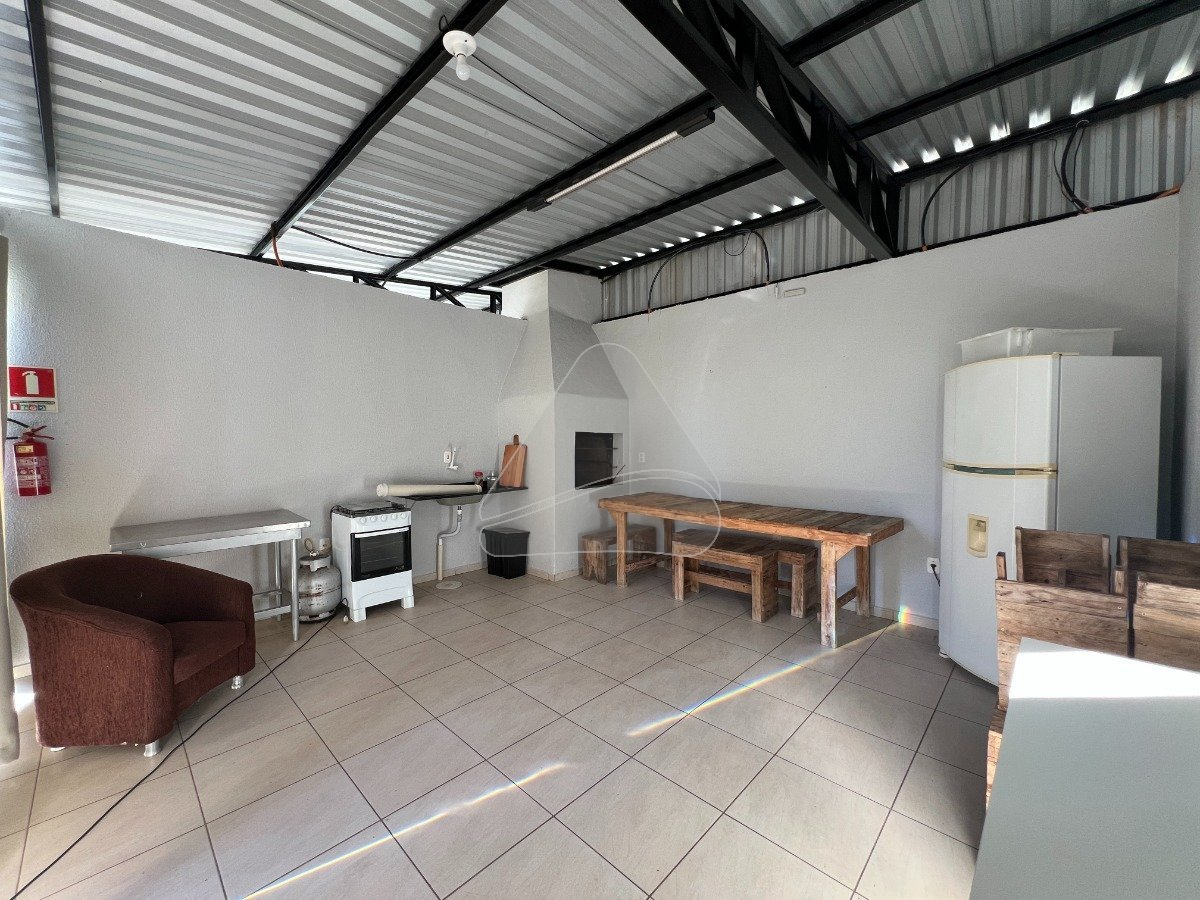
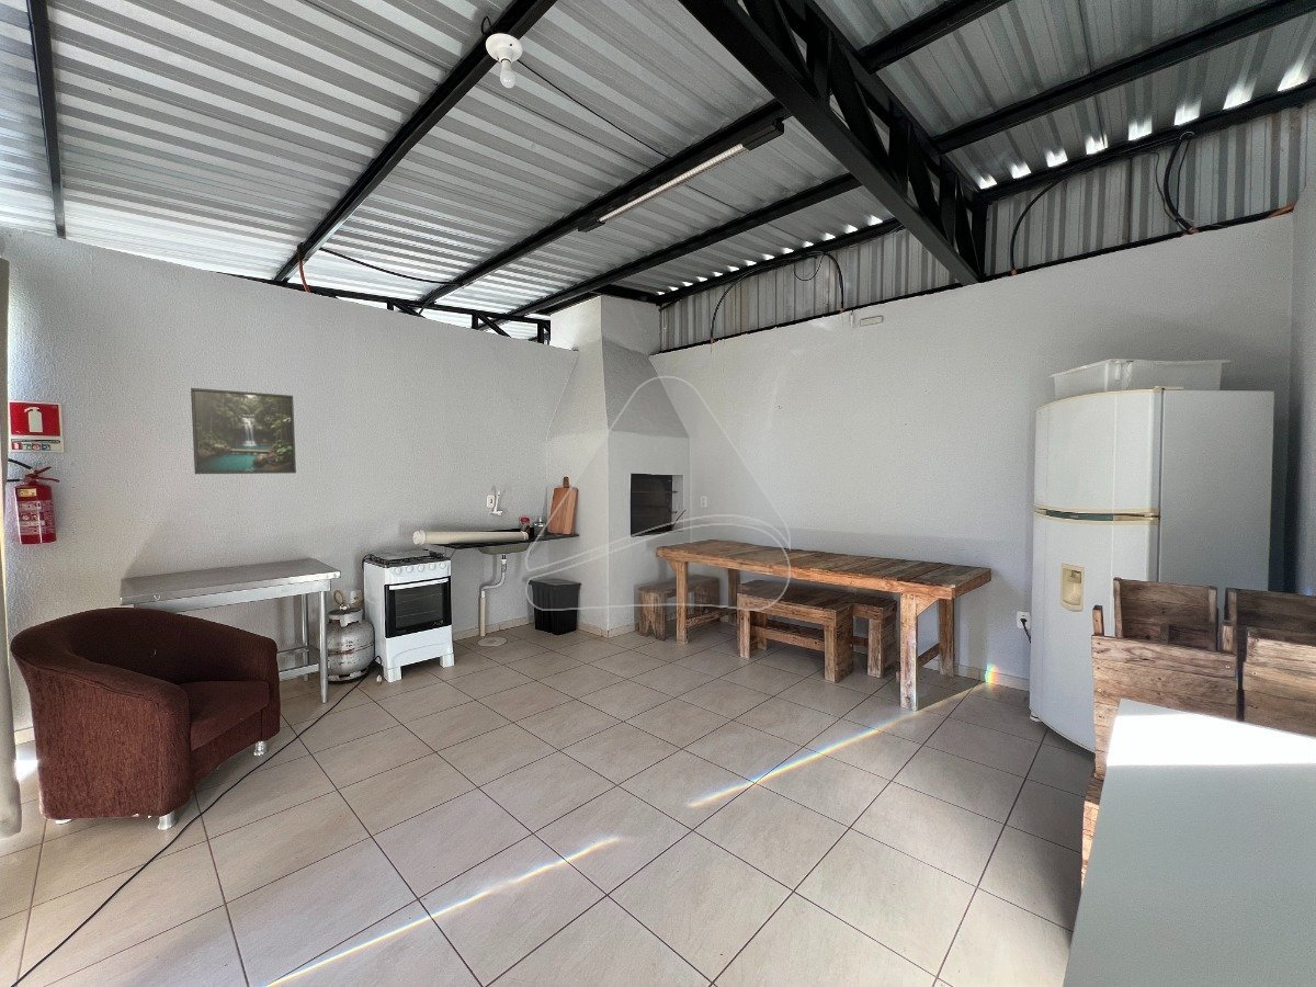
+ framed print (246, 432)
